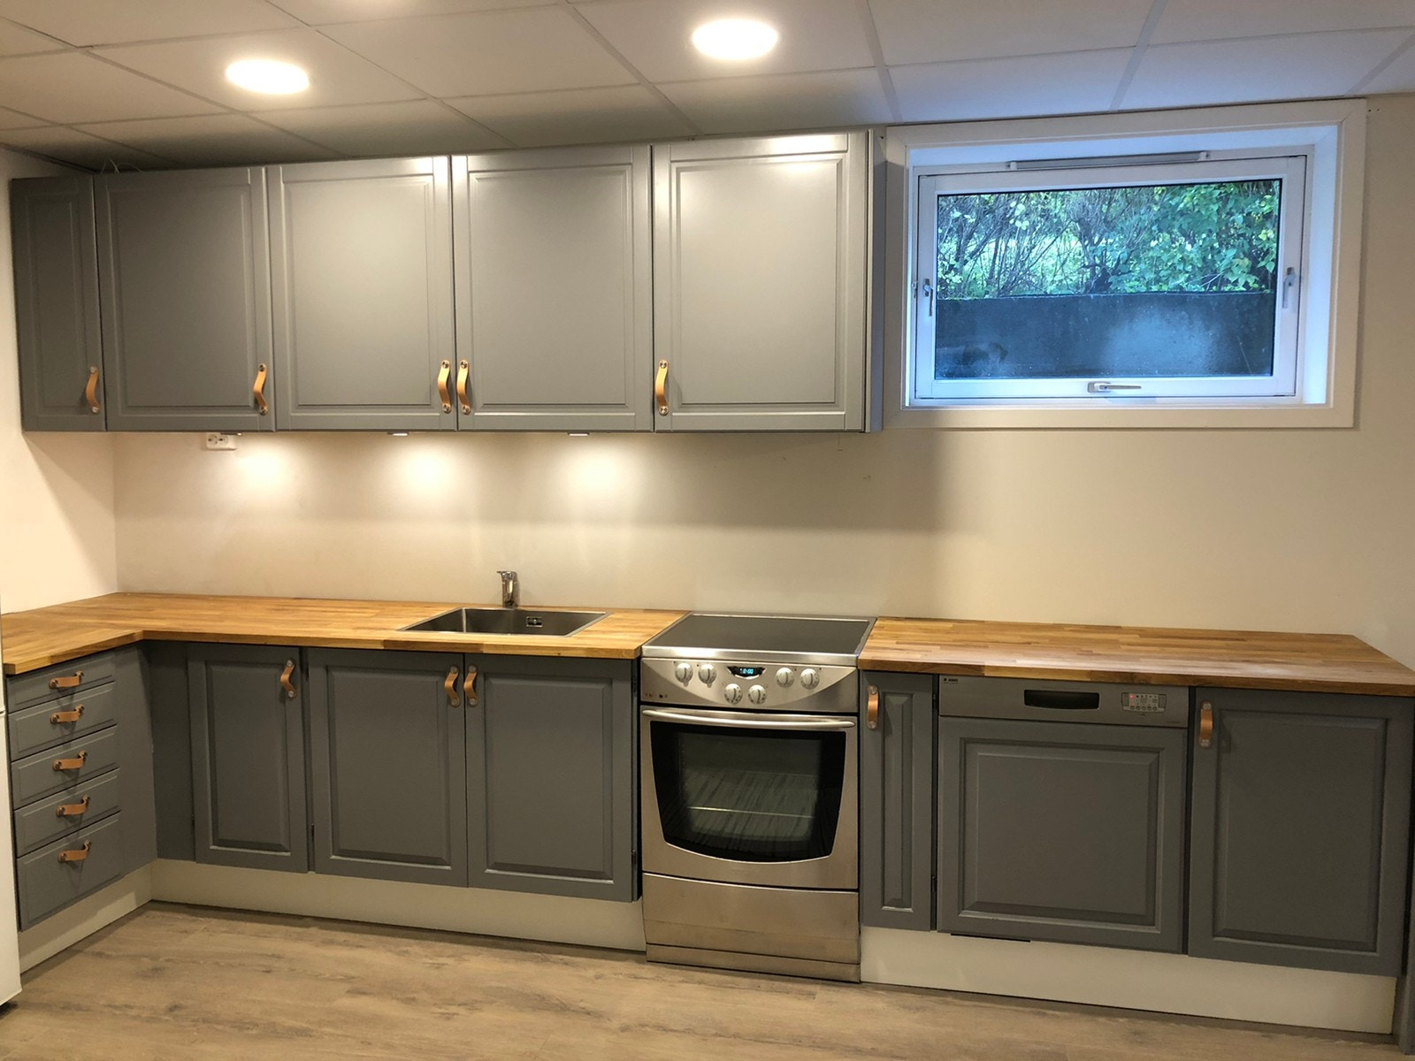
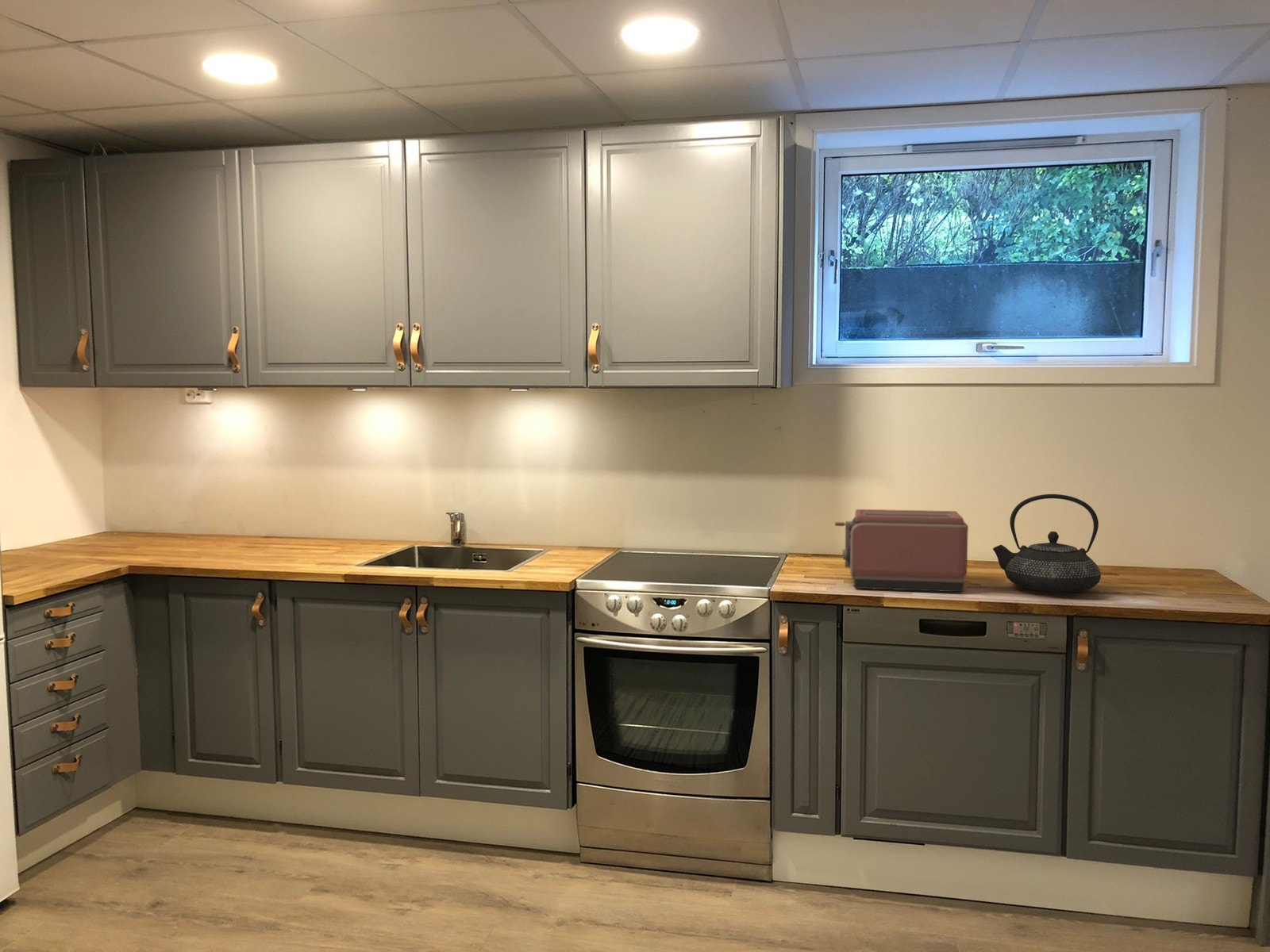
+ toaster (899, 548)
+ teapot (1046, 543)
